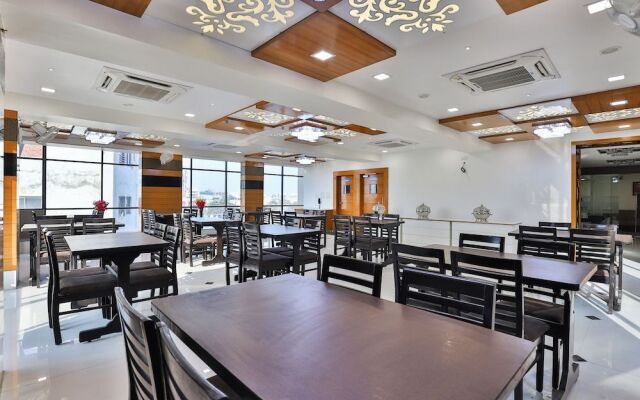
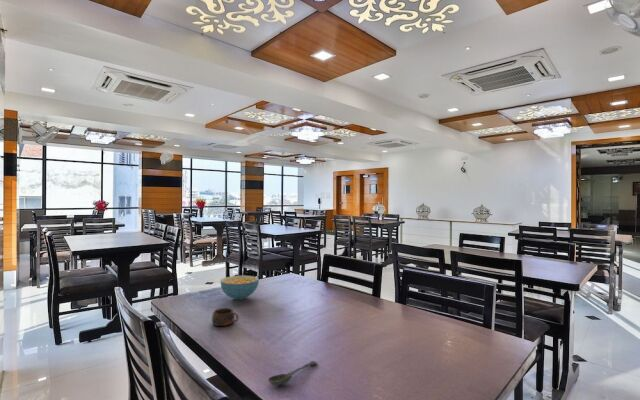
+ cereal bowl (239, 288)
+ cup (225, 317)
+ spoon (296, 369)
